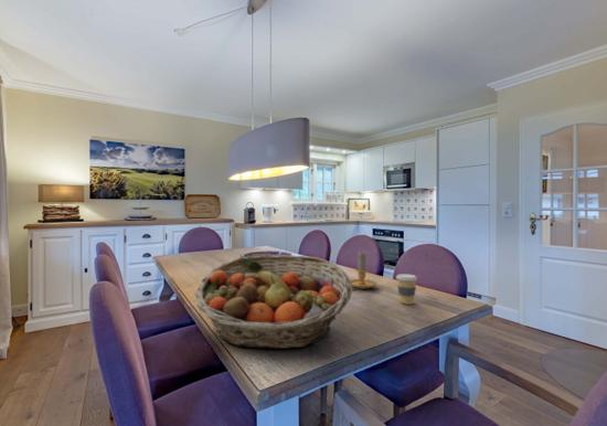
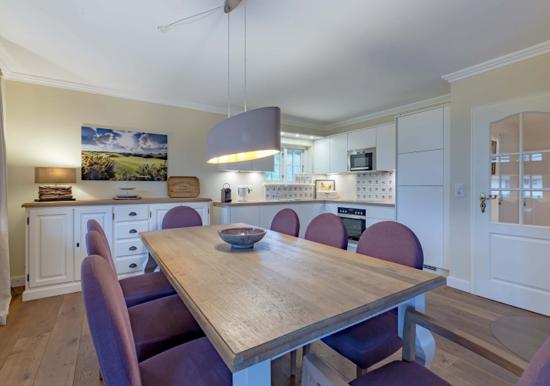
- candle (361, 267)
- coffee cup (406, 288)
- fruit basket (274, 295)
